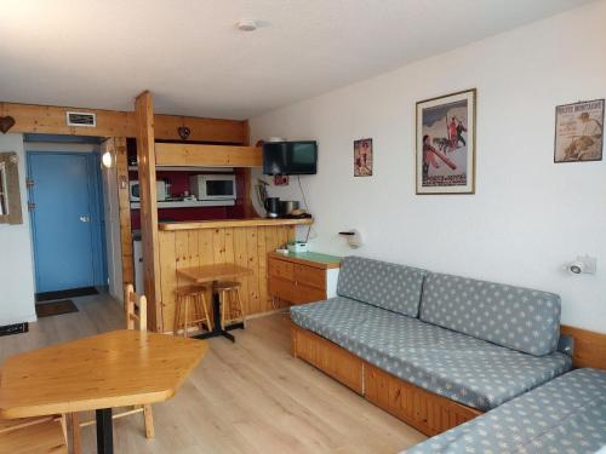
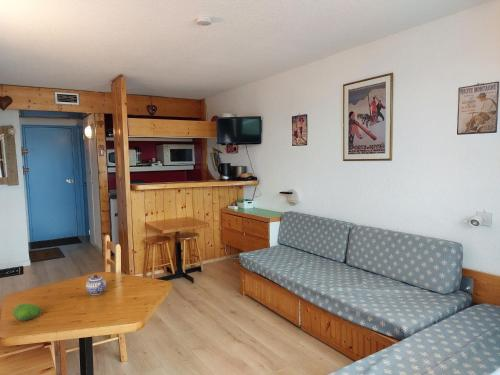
+ fruit (27, 311)
+ teapot (95, 283)
